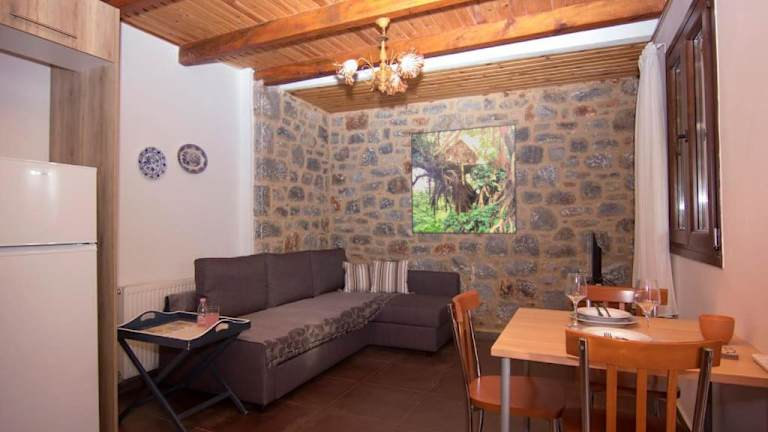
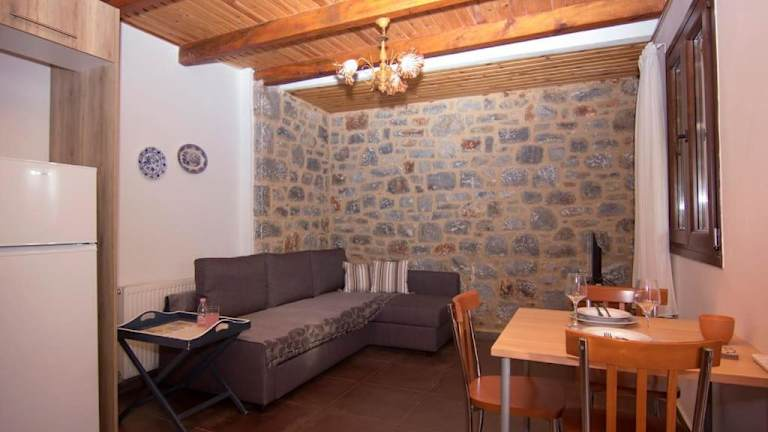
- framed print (461, 181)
